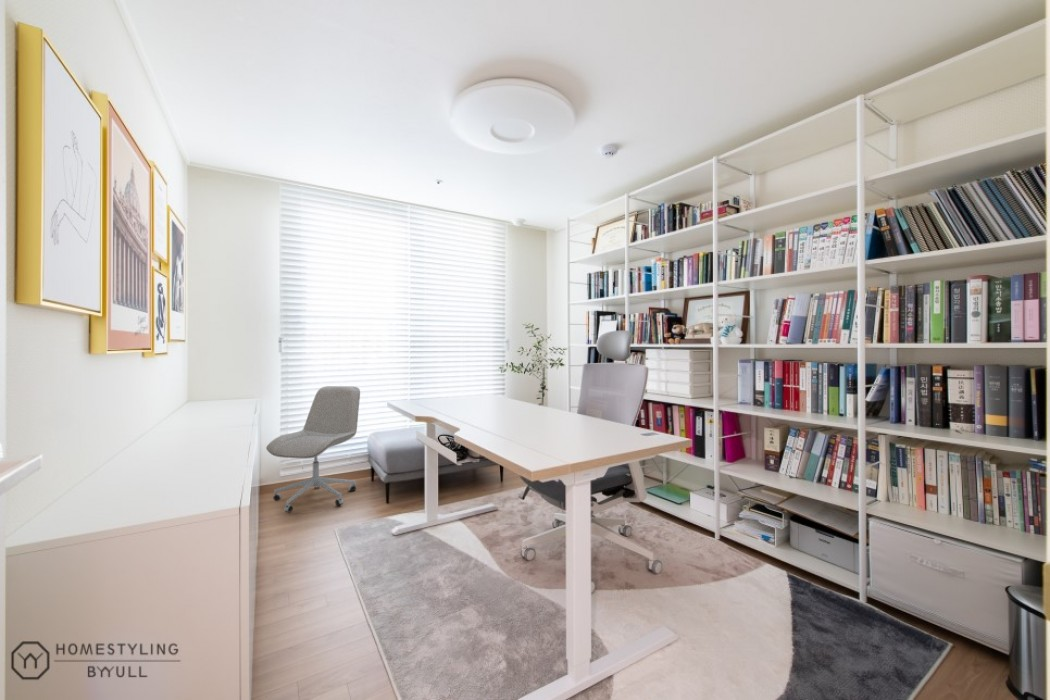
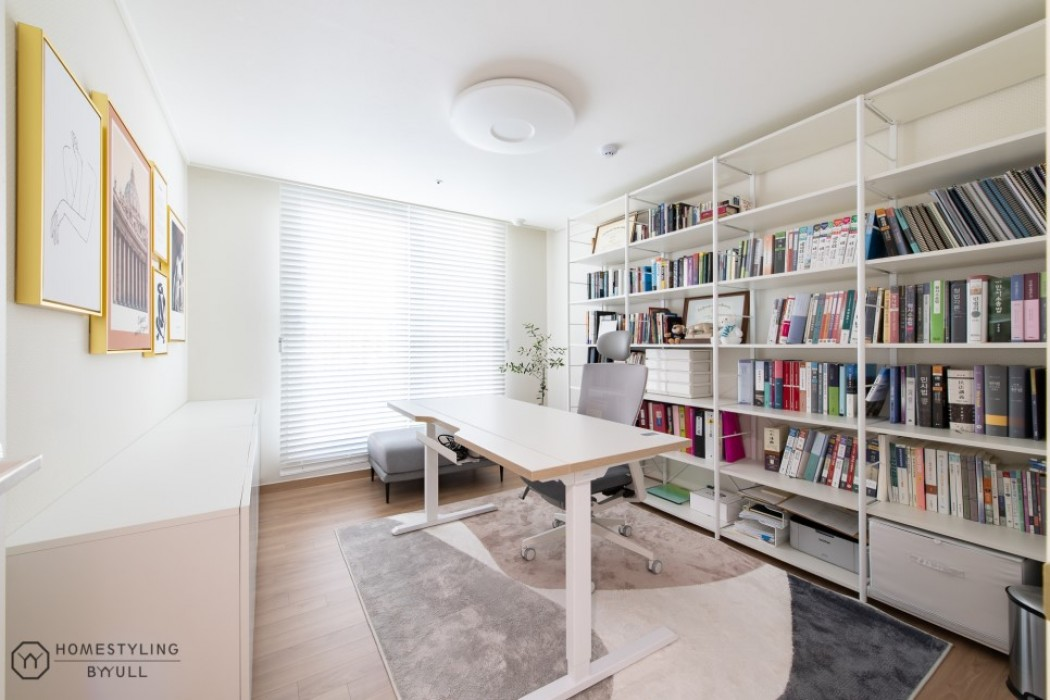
- office chair (316, 444)
